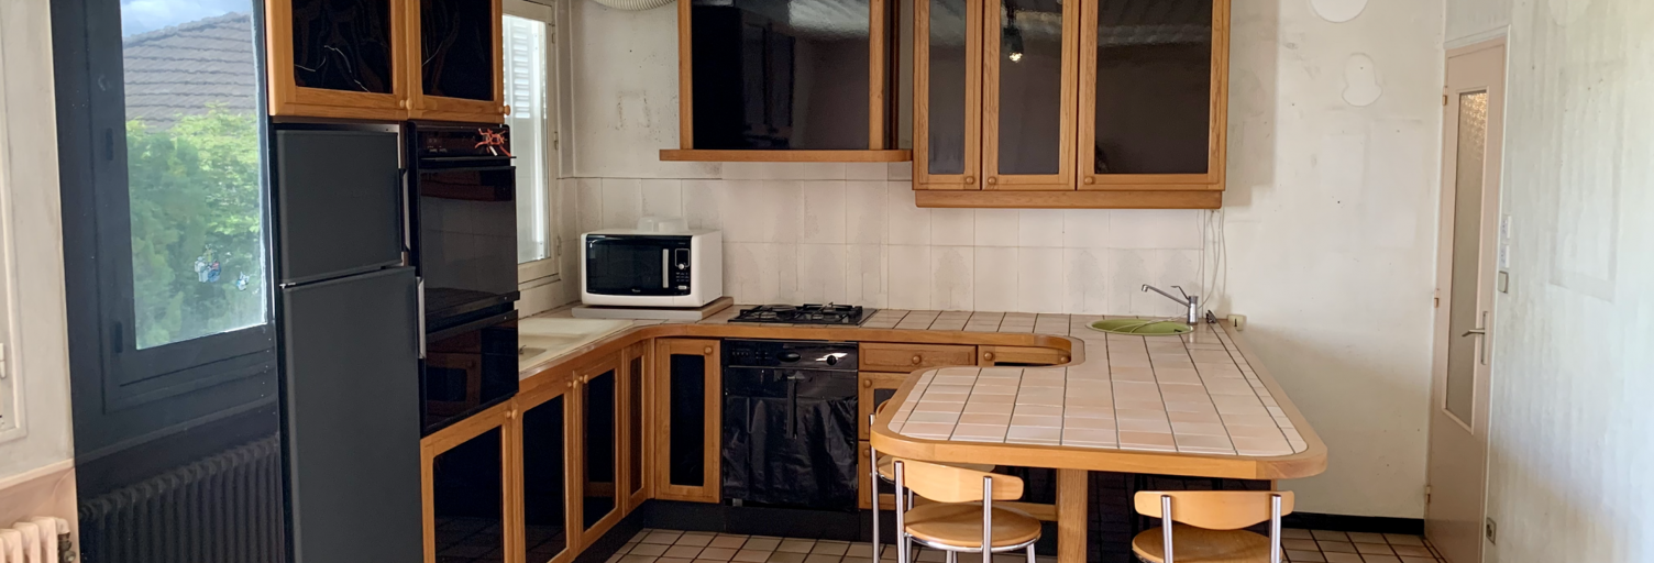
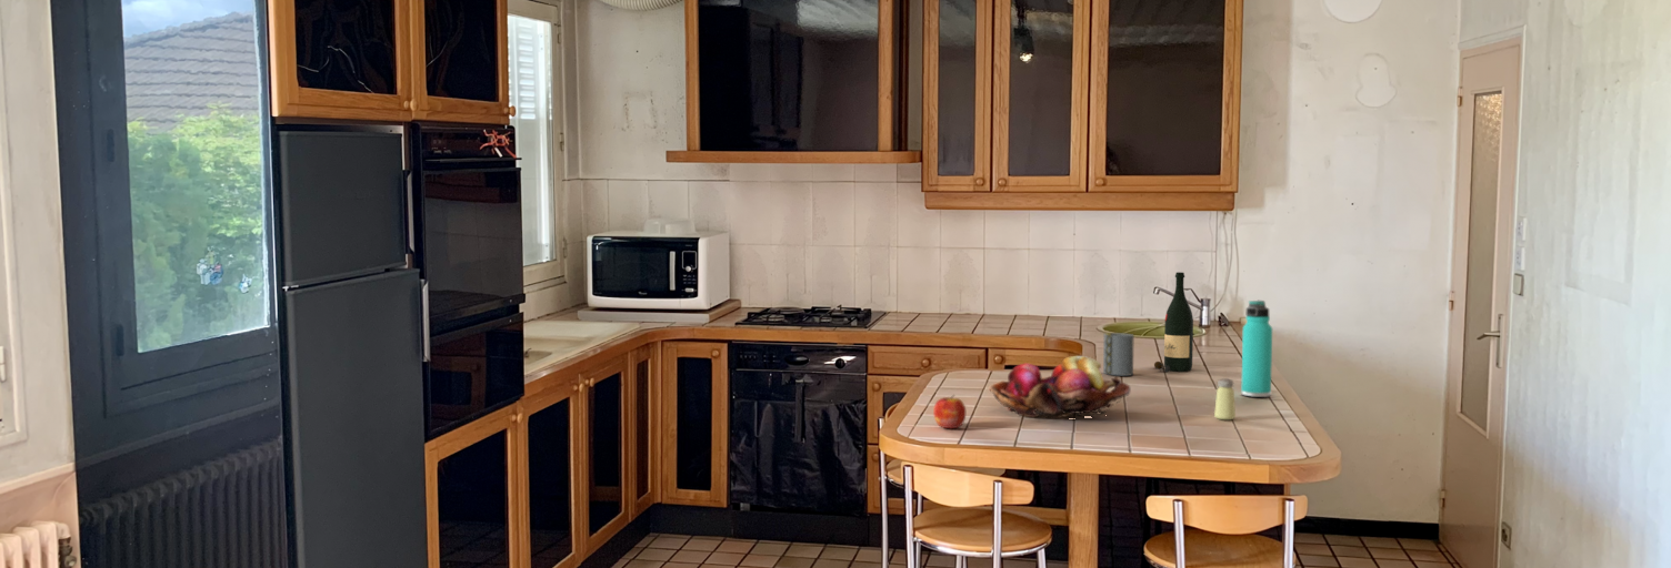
+ mug (1115, 354)
+ fruit basket (1062, 385)
+ apple (949, 410)
+ saltshaker (1224, 398)
+ wine bottle (1173, 322)
+ thermos bottle (1257, 347)
